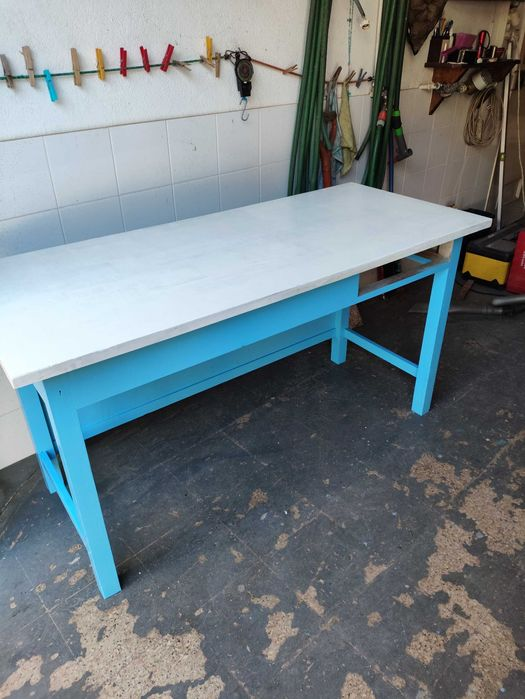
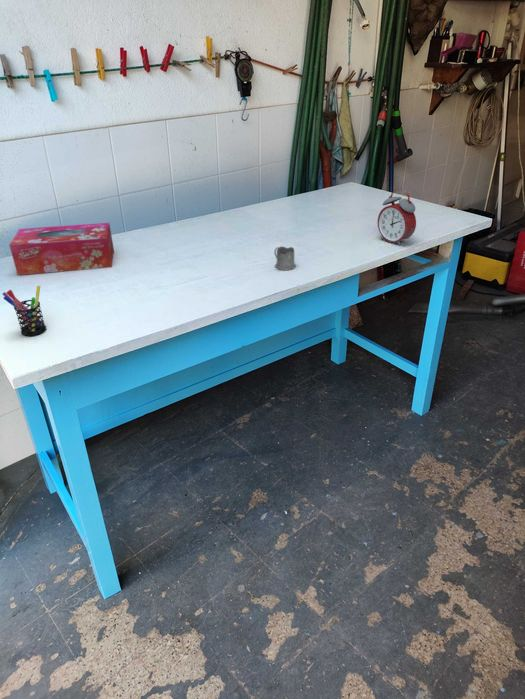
+ tea glass holder (283, 253)
+ tissue box (65, 247)
+ pen holder (28, 309)
+ alarm clock (397, 215)
